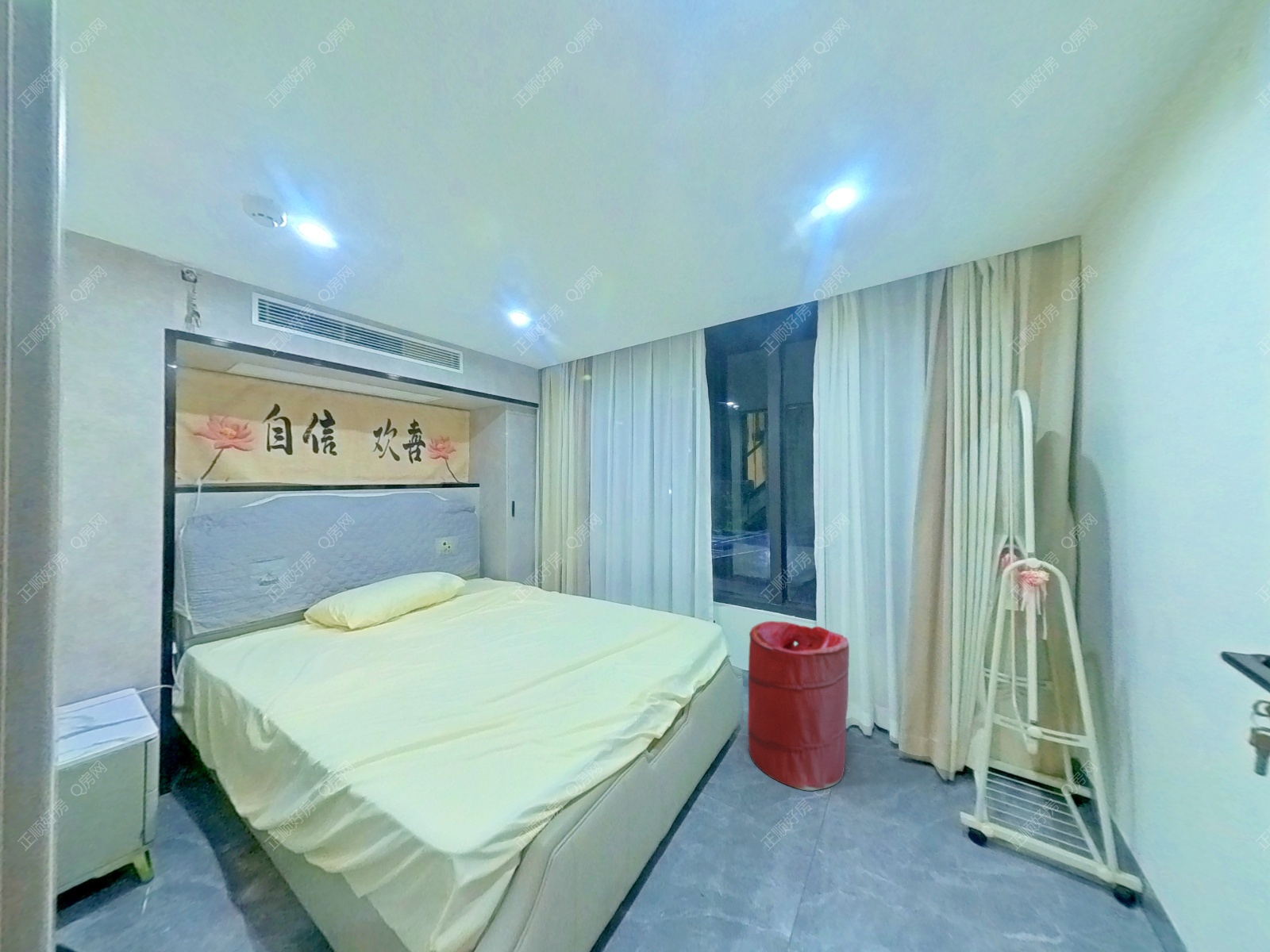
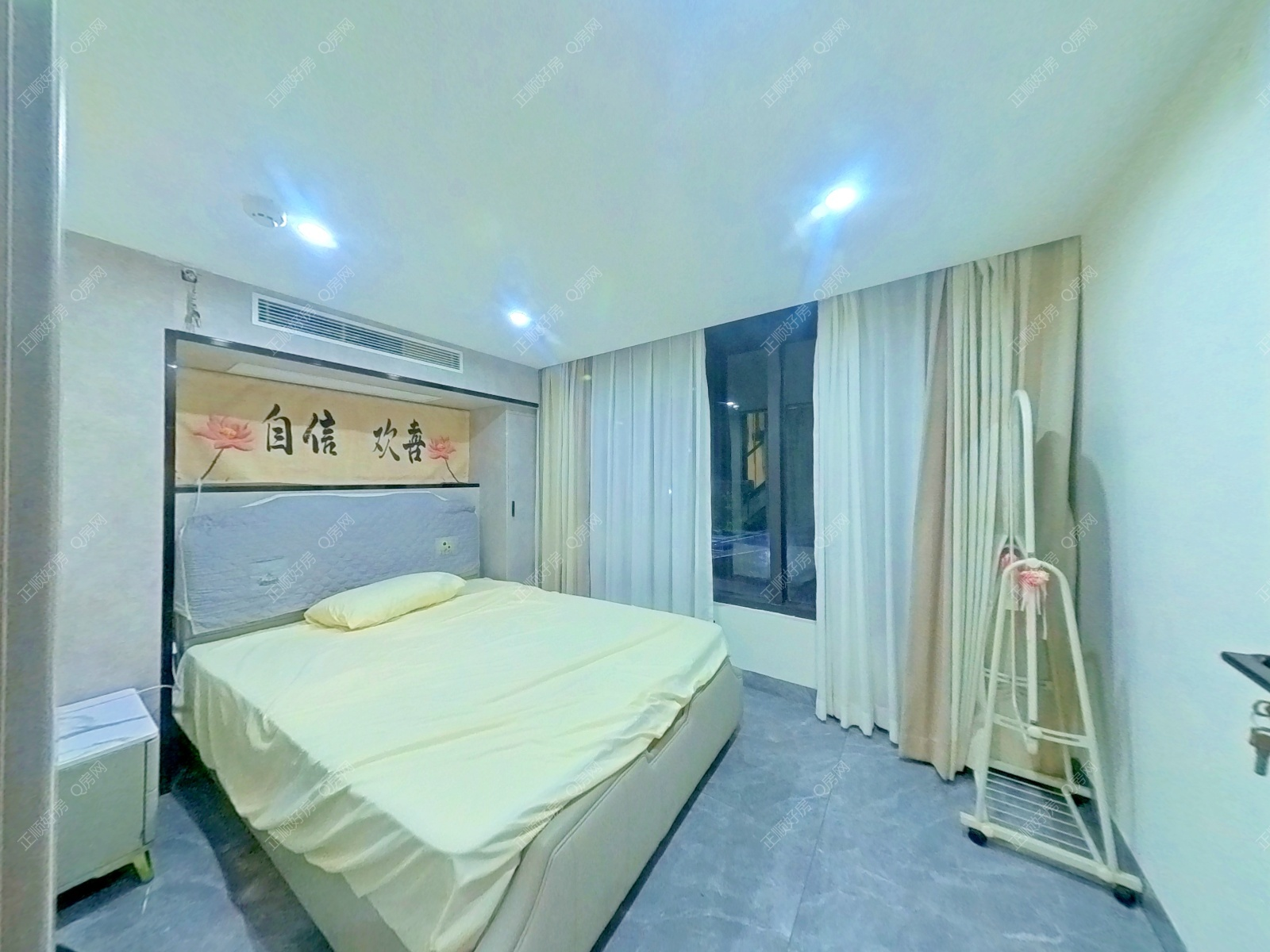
- laundry hamper (796, 693)
